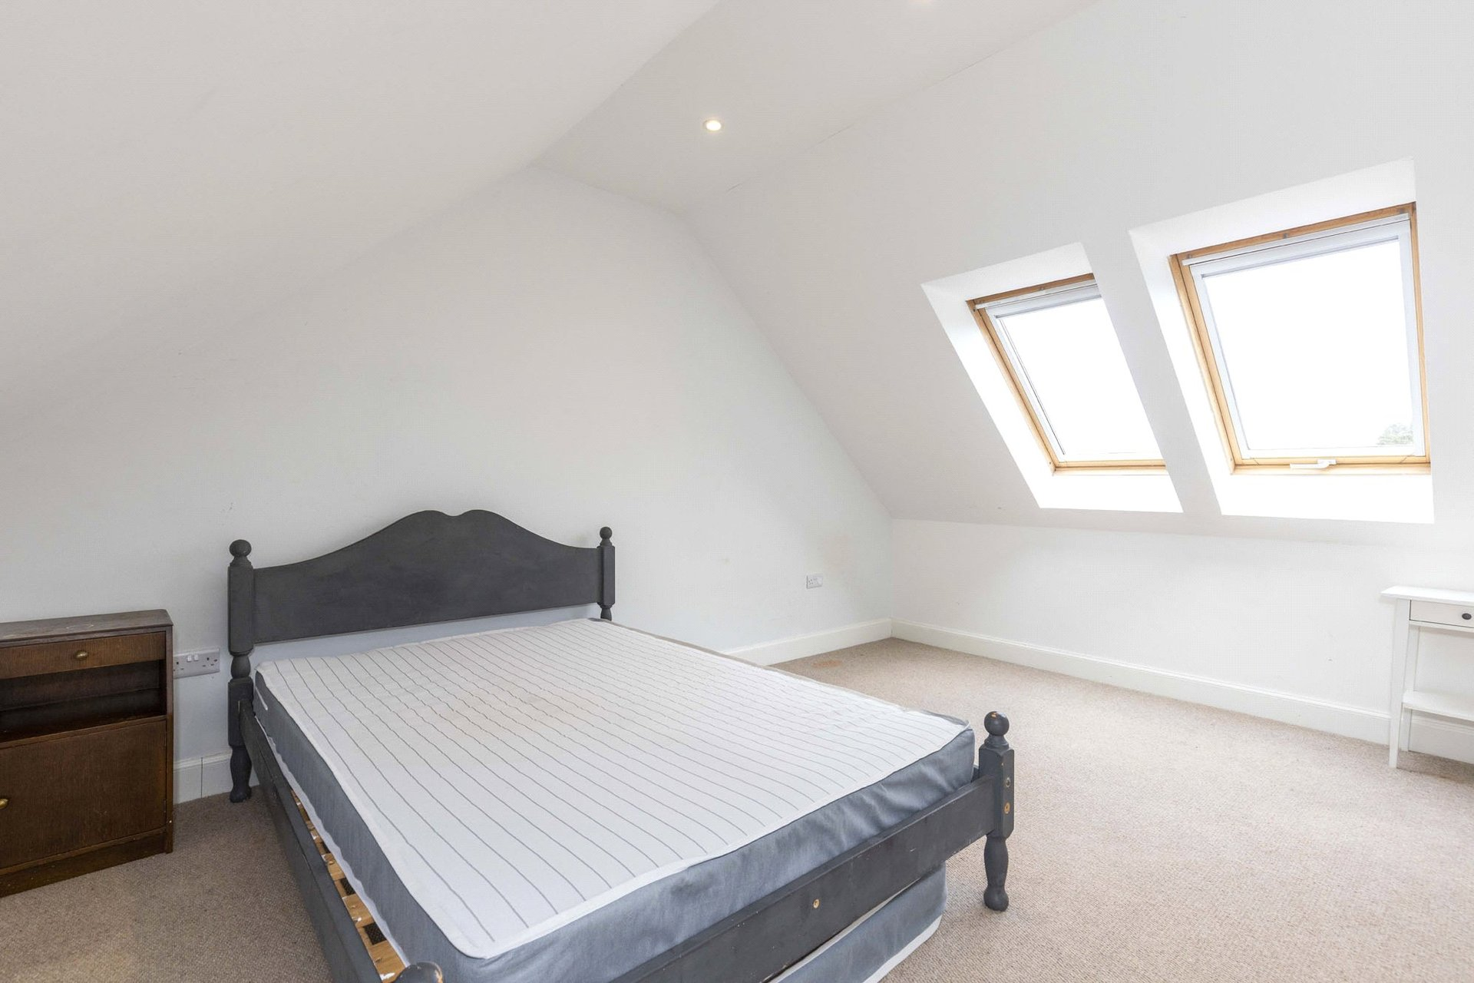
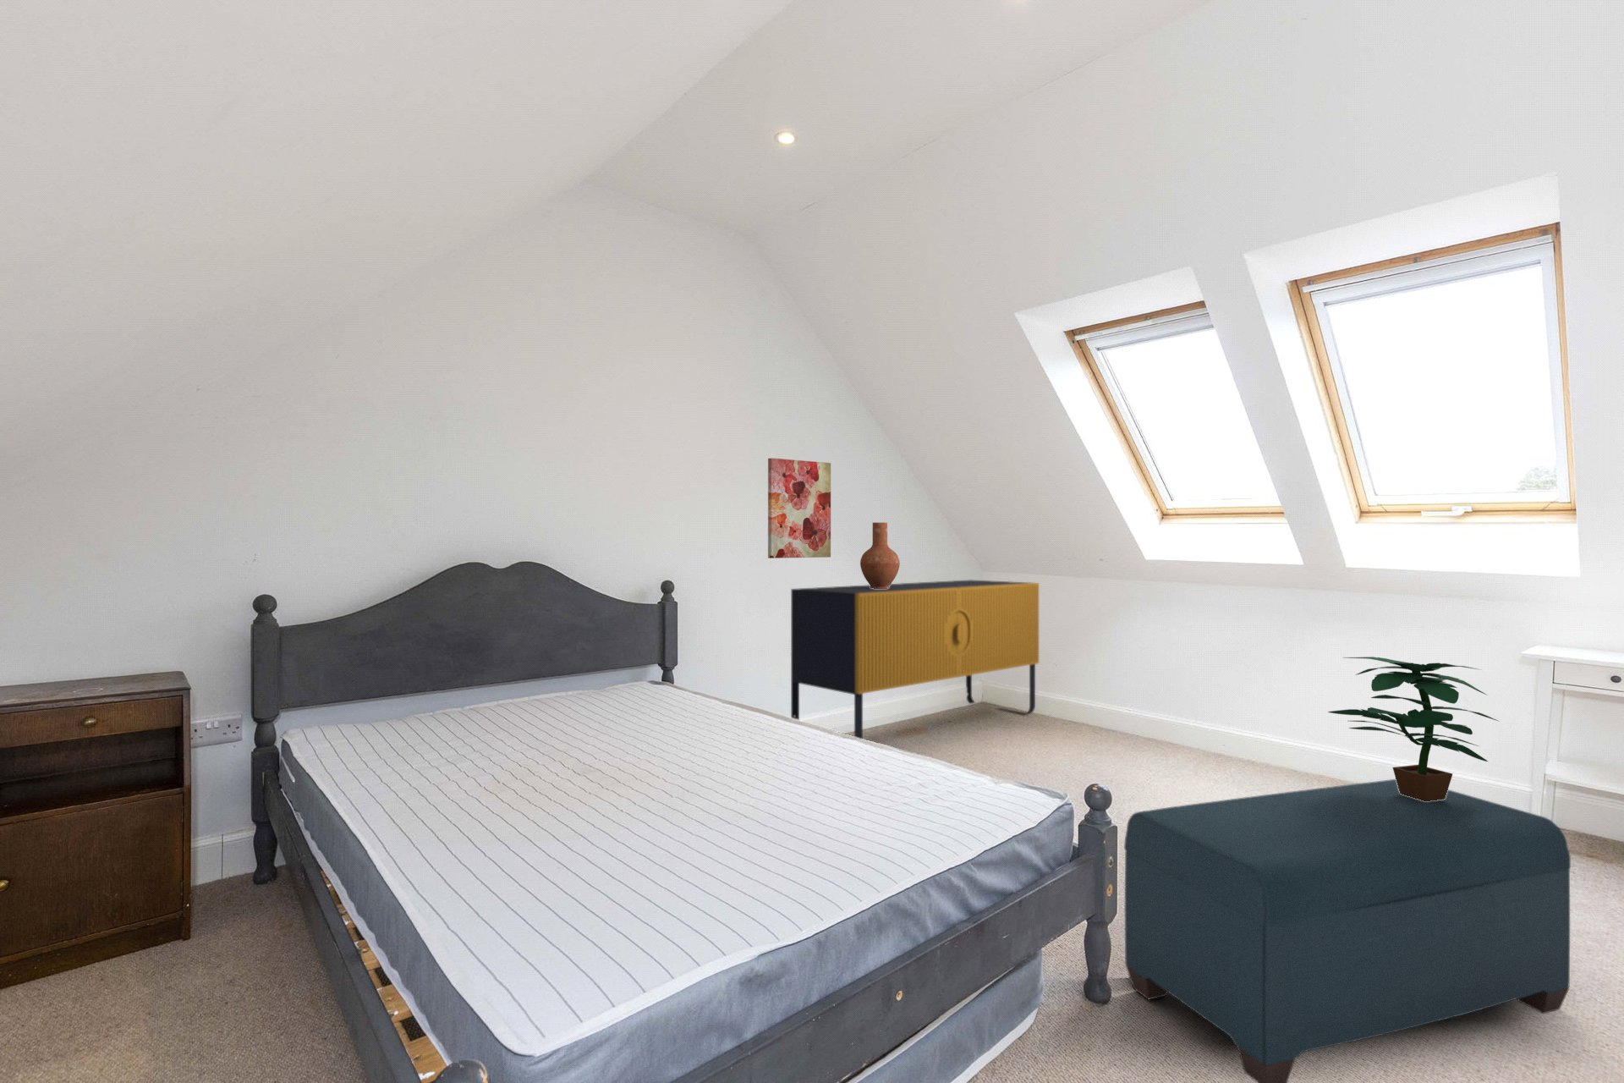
+ wall art (800, 509)
+ bench (1341, 905)
+ sideboard (924, 656)
+ potted plant (1413, 726)
+ vase (880, 554)
